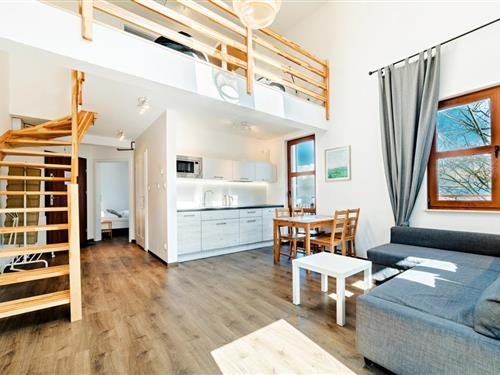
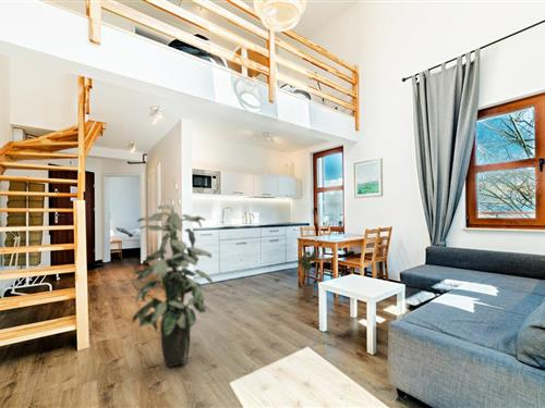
+ potted plant (307, 273)
+ indoor plant (171, 281)
